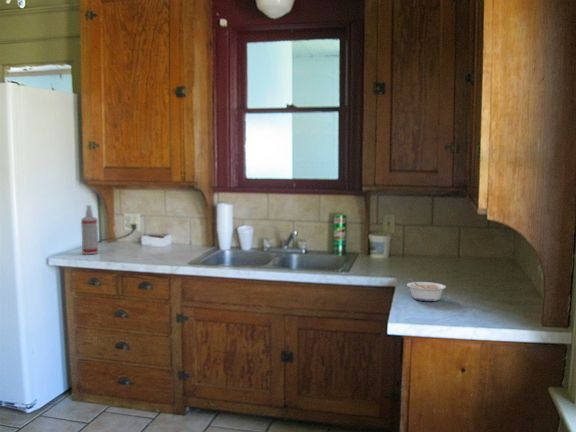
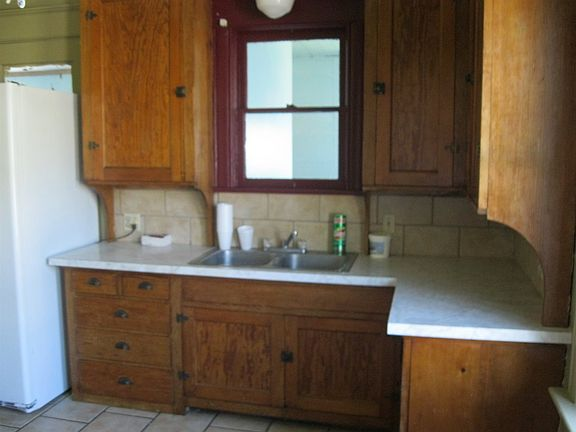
- spray bottle (89, 229)
- legume (424, 290)
